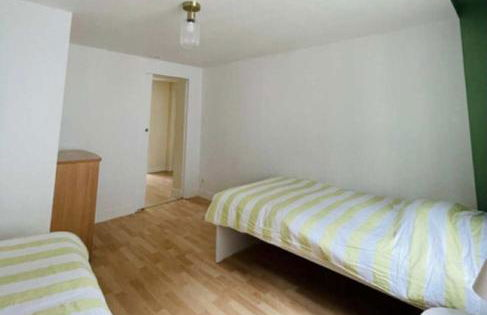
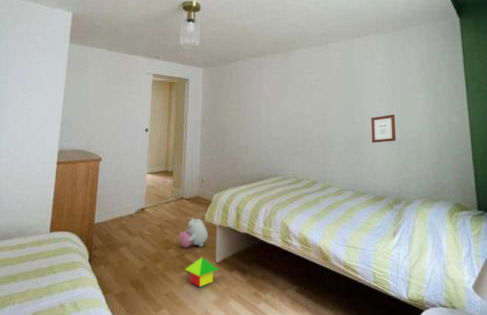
+ plush toy (193, 232)
+ picture frame (383, 129)
+ toy house (201, 269)
